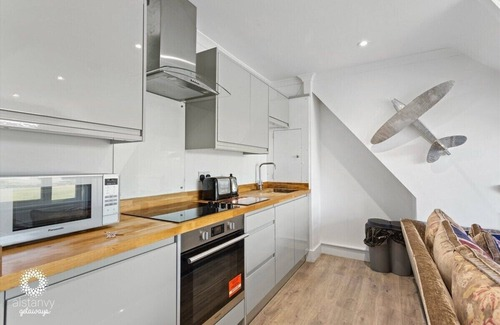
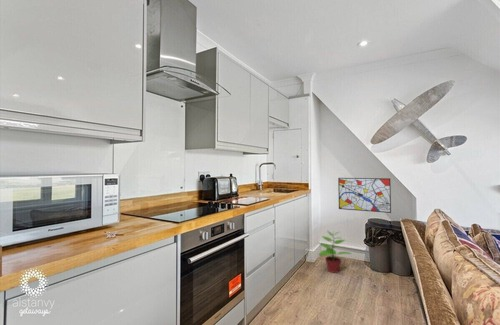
+ potted plant (334, 250)
+ wall art (363, 194)
